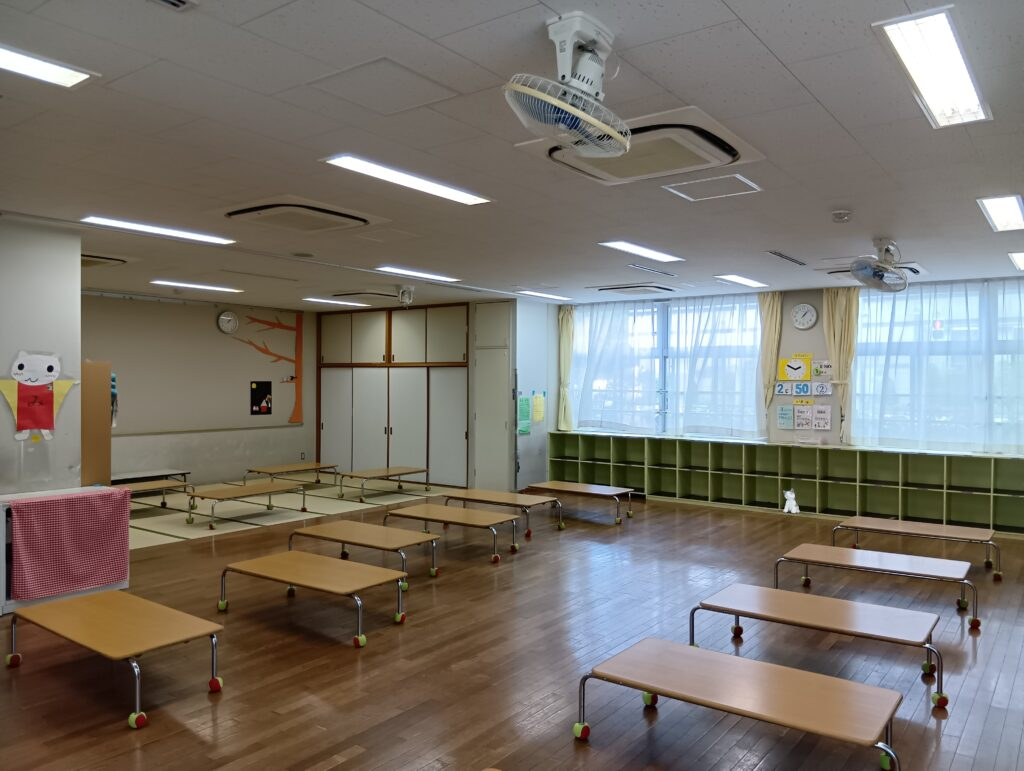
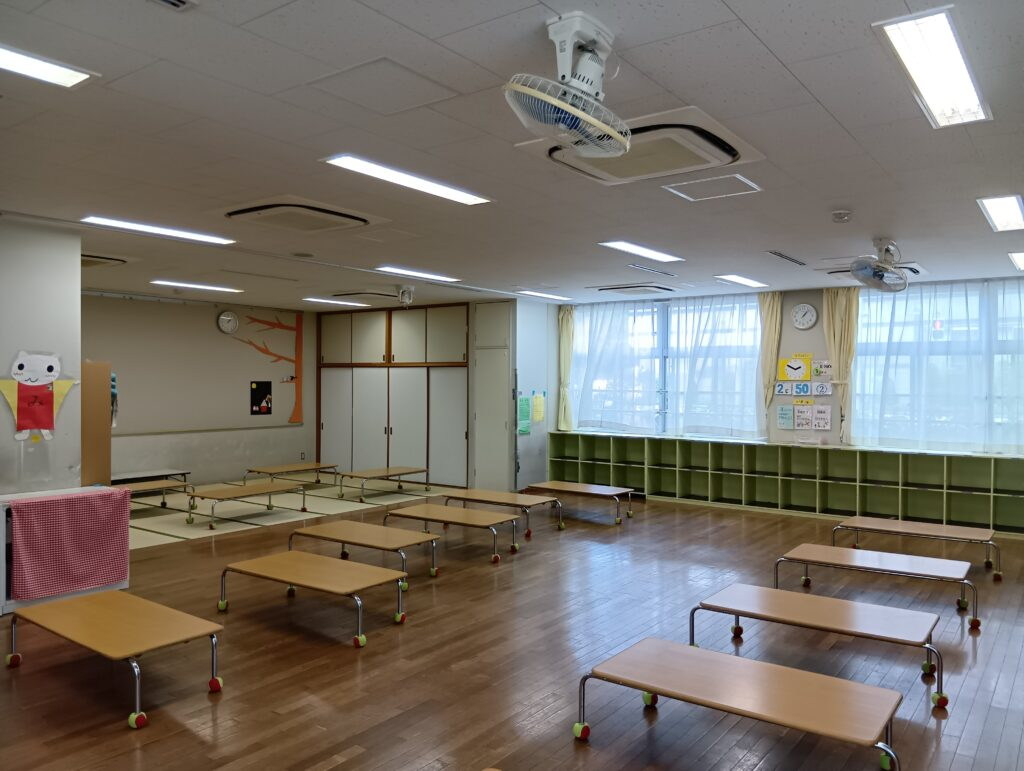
- plush toy (791, 499)
